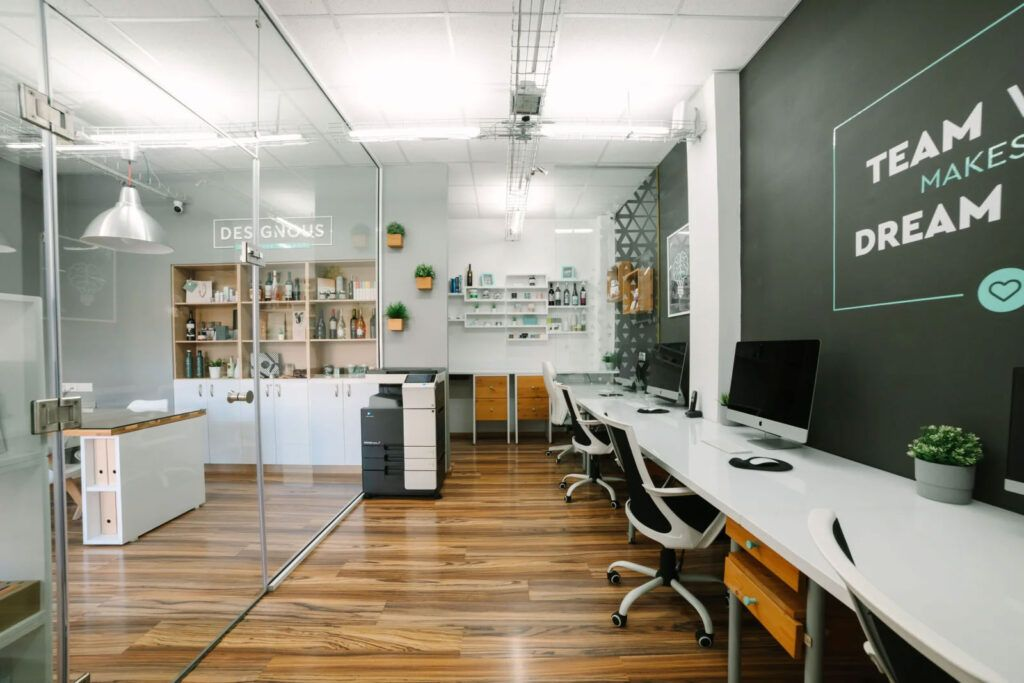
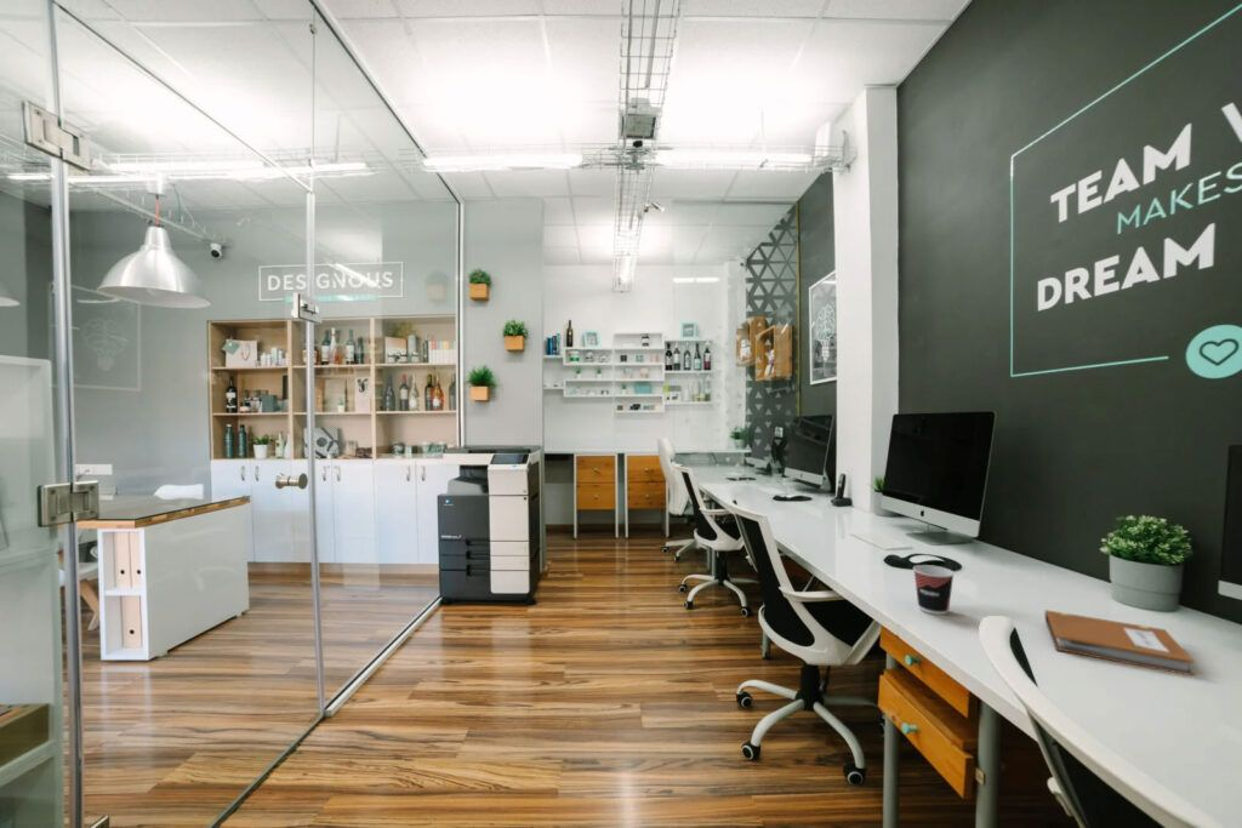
+ cup (933, 589)
+ notebook (1113, 639)
